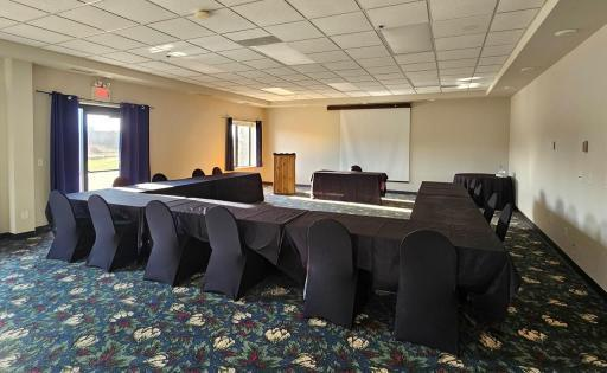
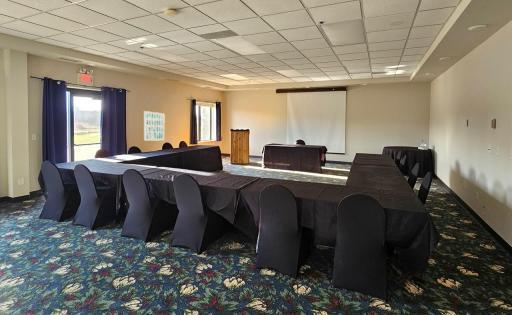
+ wall art (154, 126)
